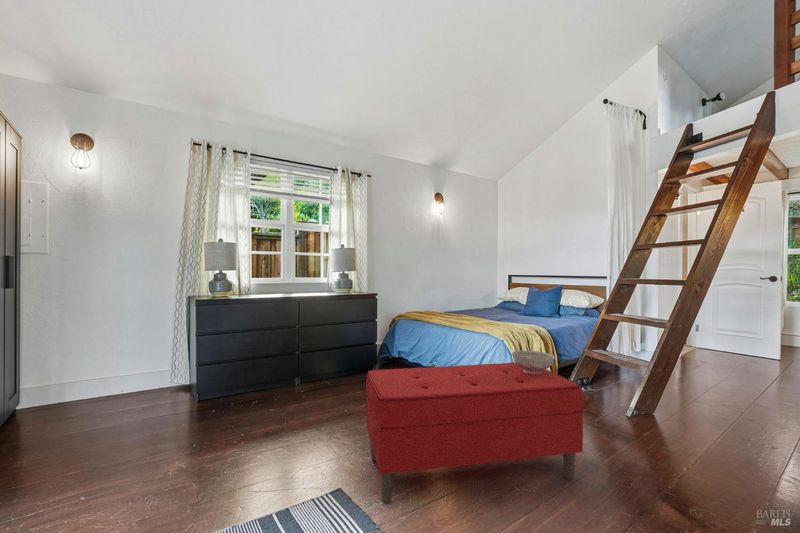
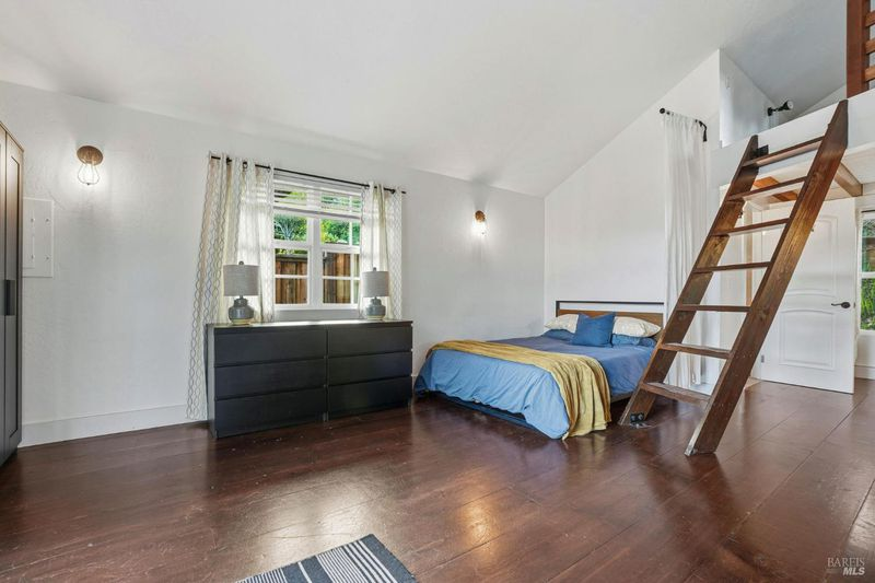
- decorative bowl (532, 362)
- bench (467, 422)
